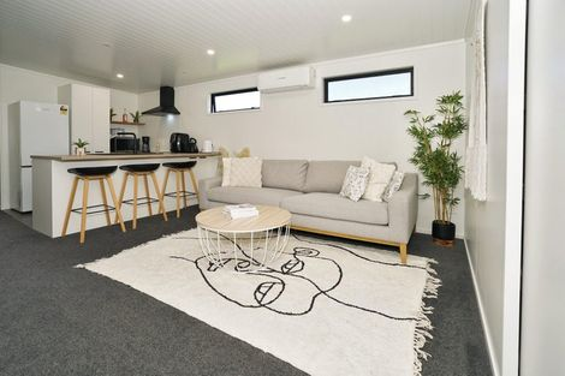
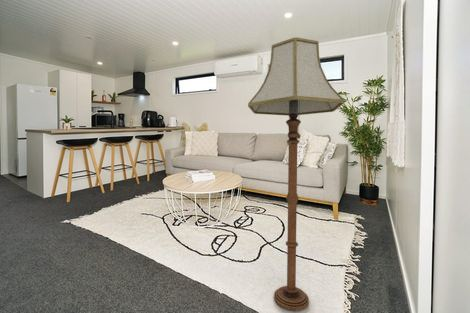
+ floor lamp (292, 171)
